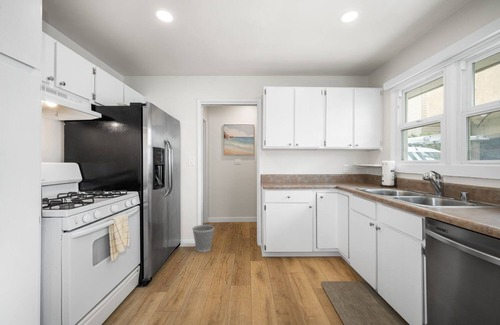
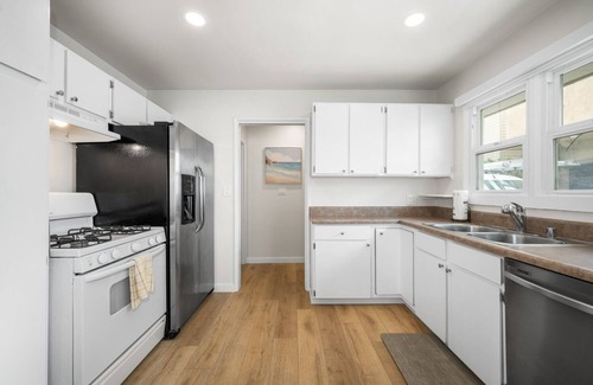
- wastebasket (203, 238)
